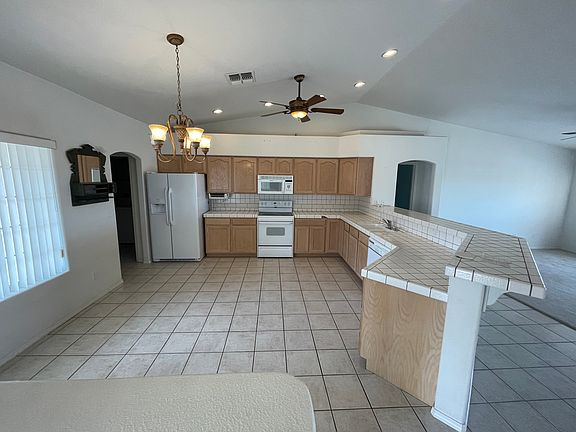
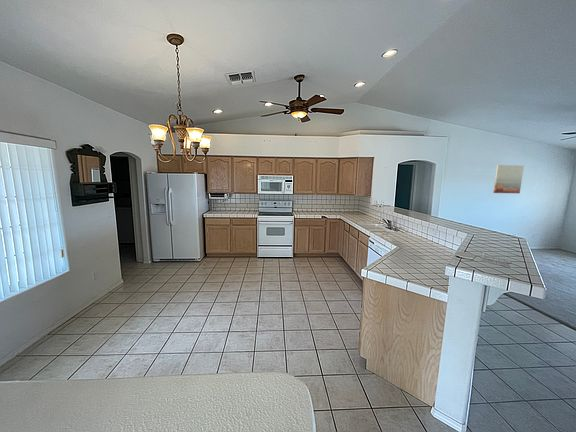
+ wall art (508, 179)
